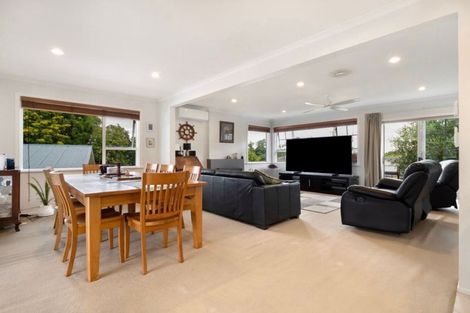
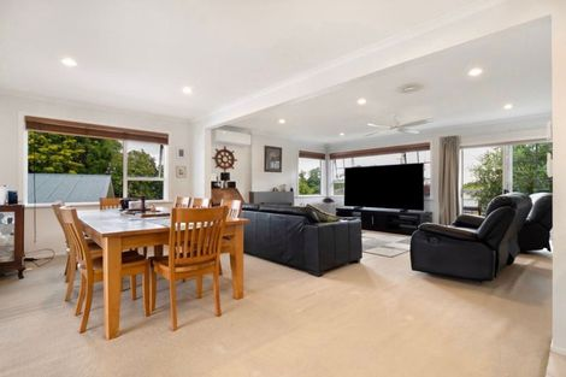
- house plant (43, 195)
